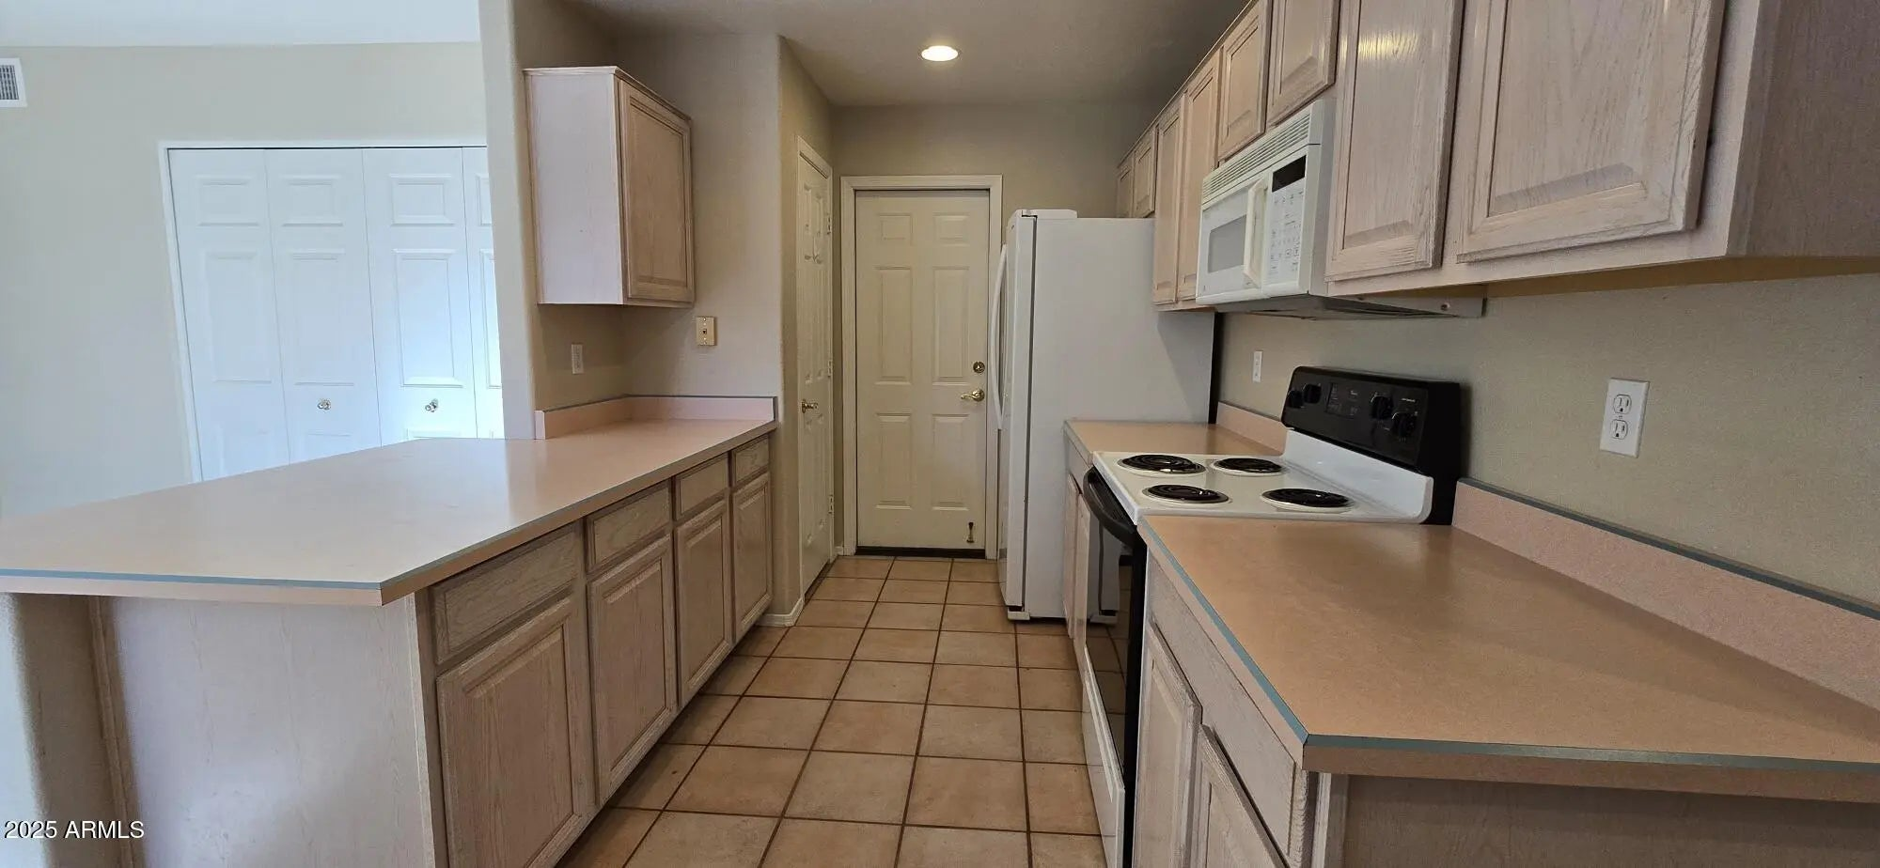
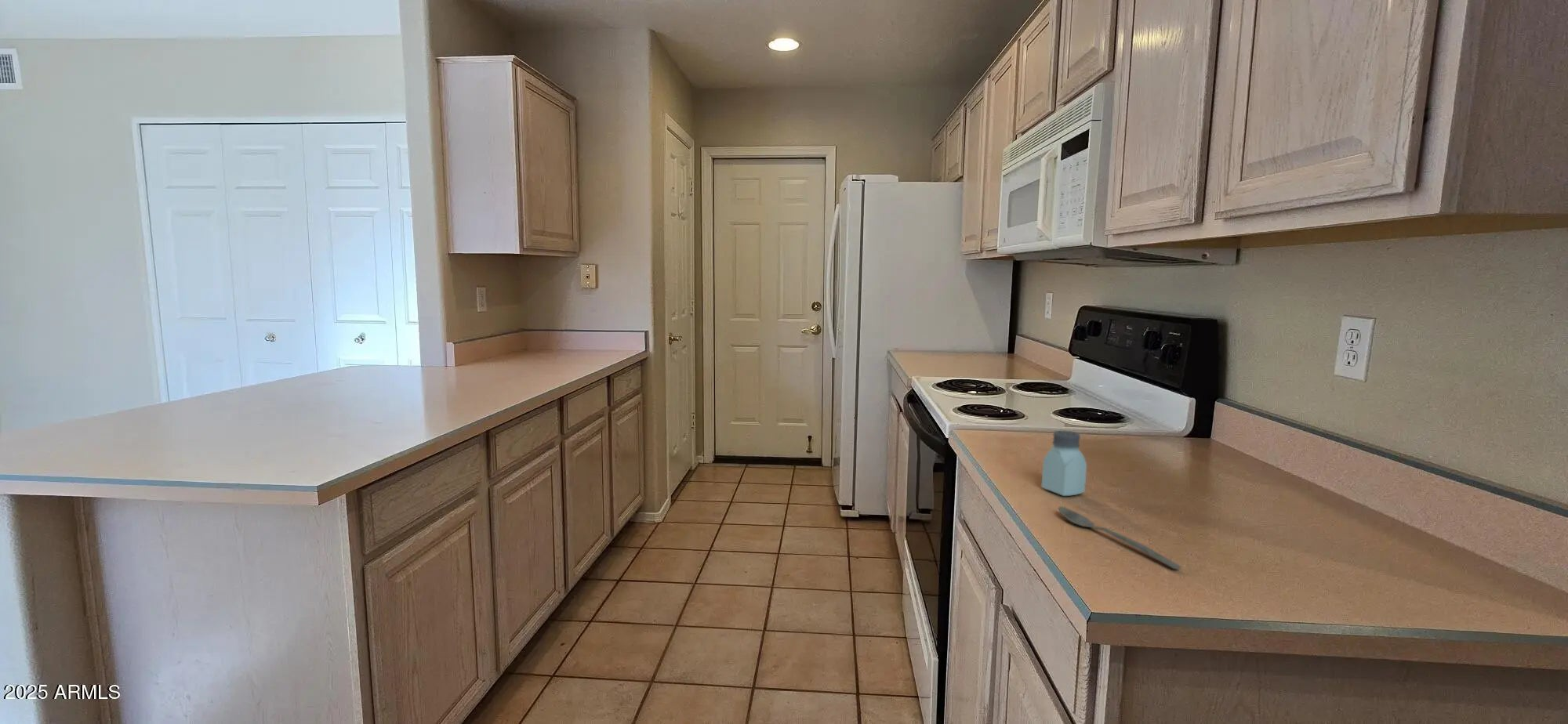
+ spoon (1113, 534)
+ saltshaker (1065, 462)
